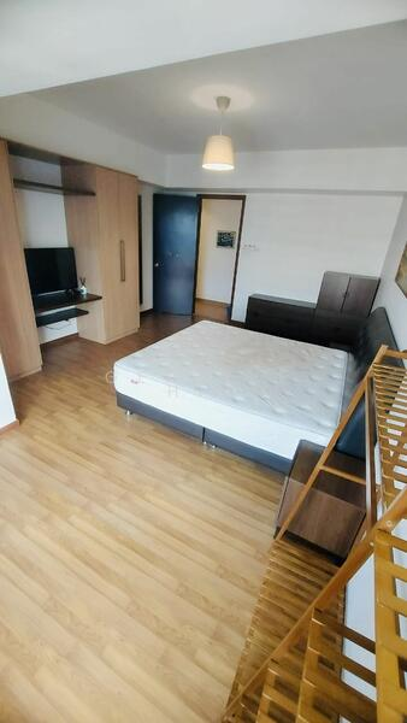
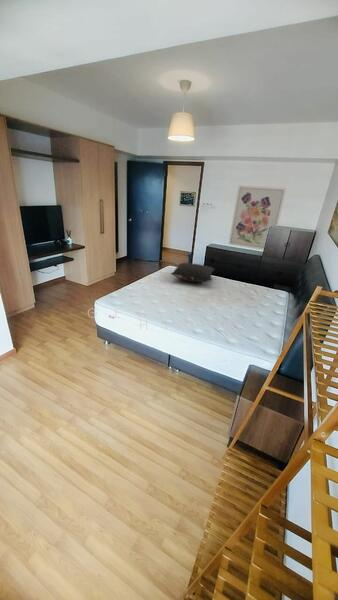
+ wall art (255, 218)
+ pillow (194, 271)
